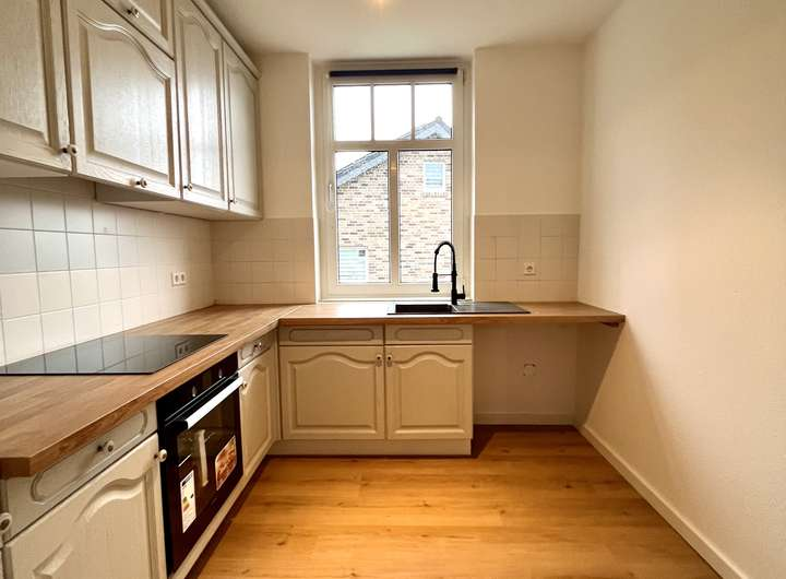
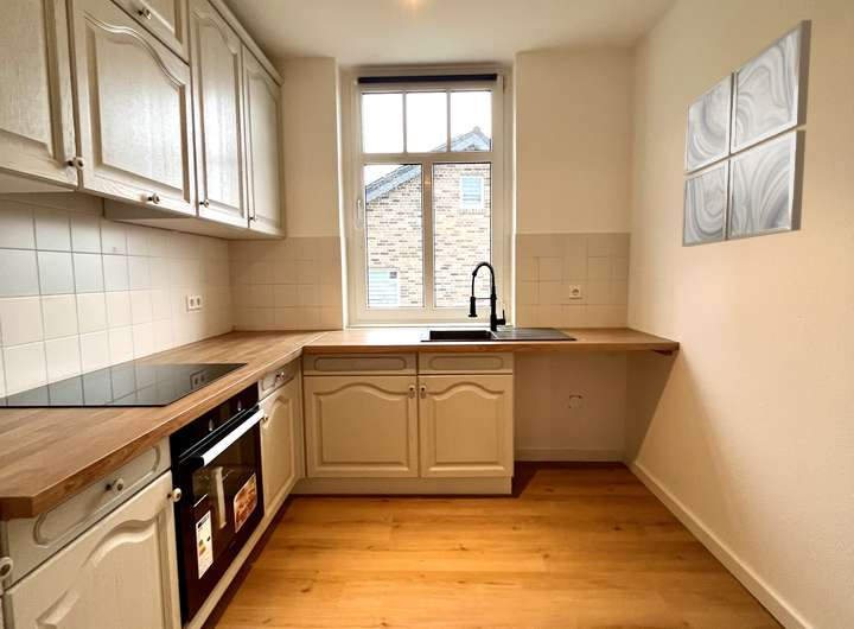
+ wall art (732, 155)
